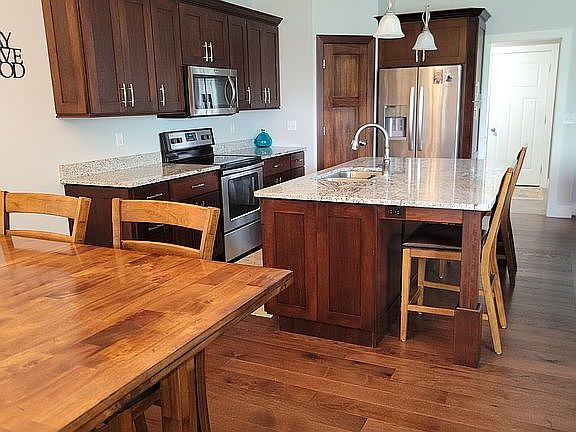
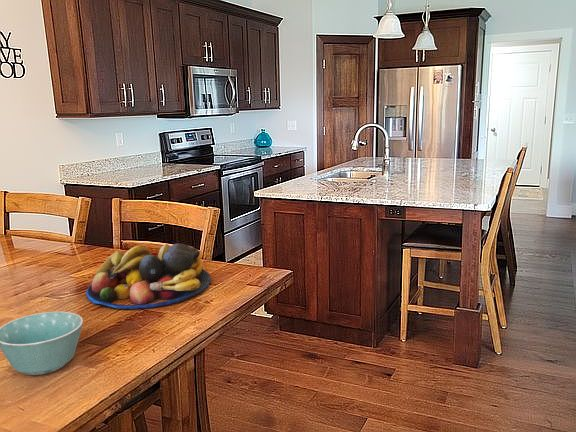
+ bowl (42, 345)
+ fruit bowl (147, 265)
